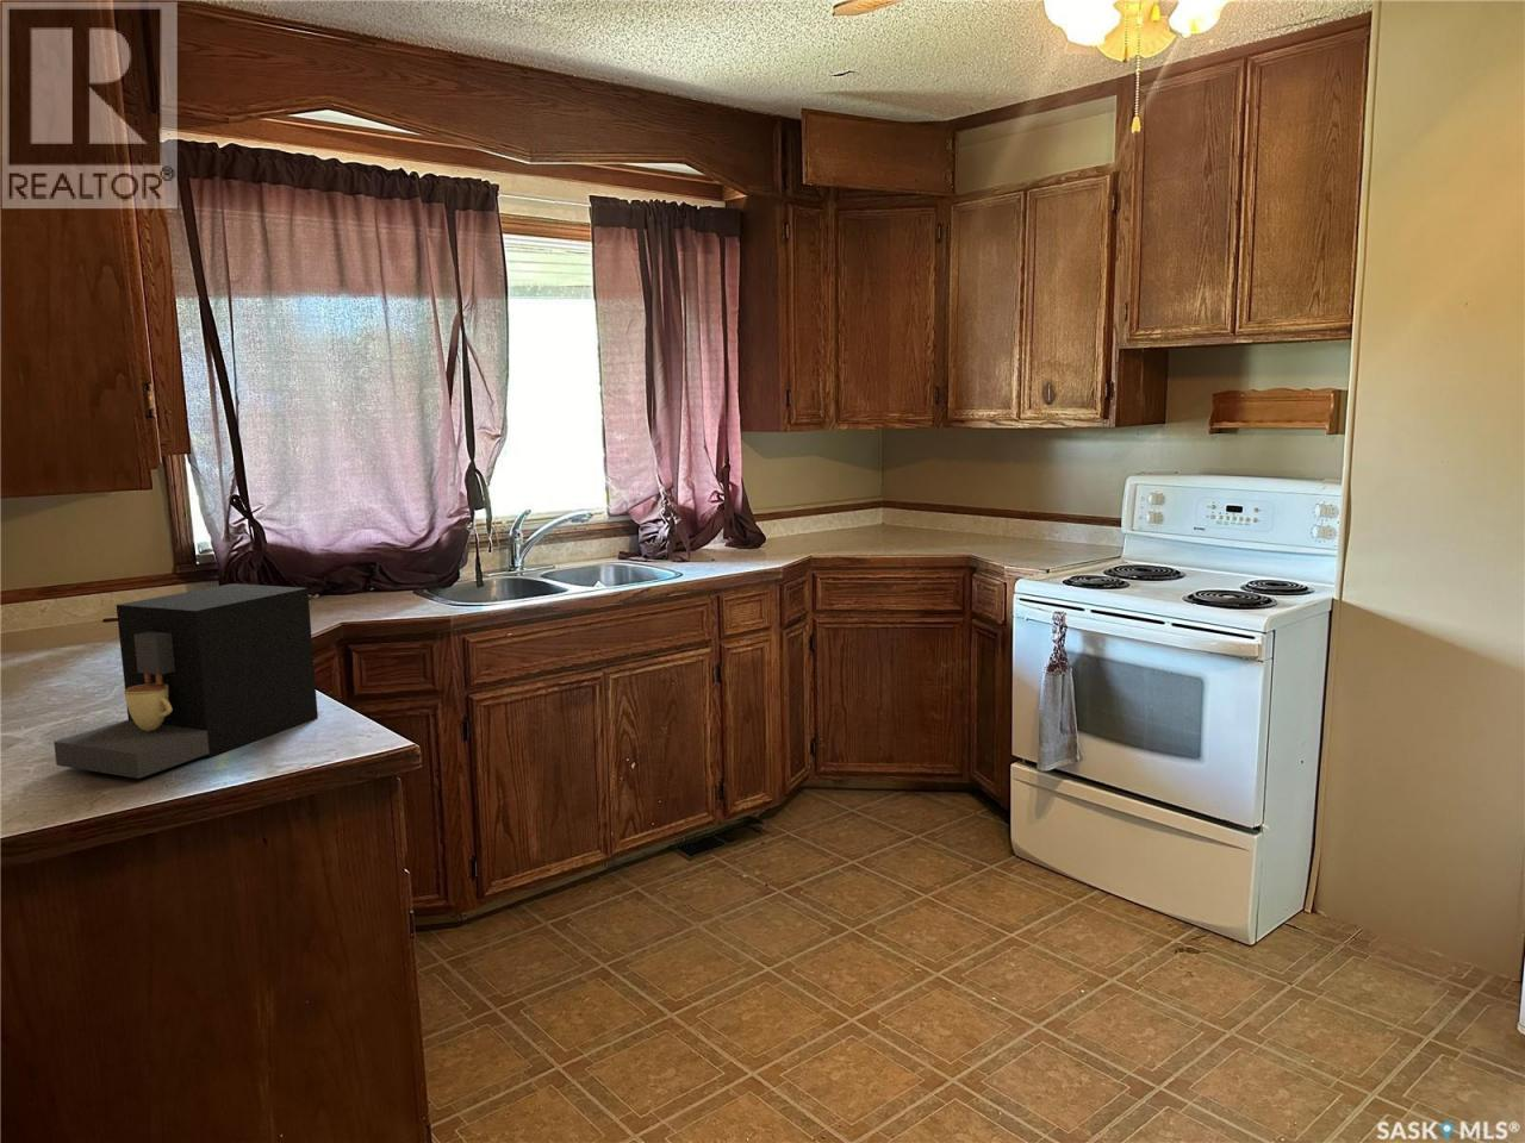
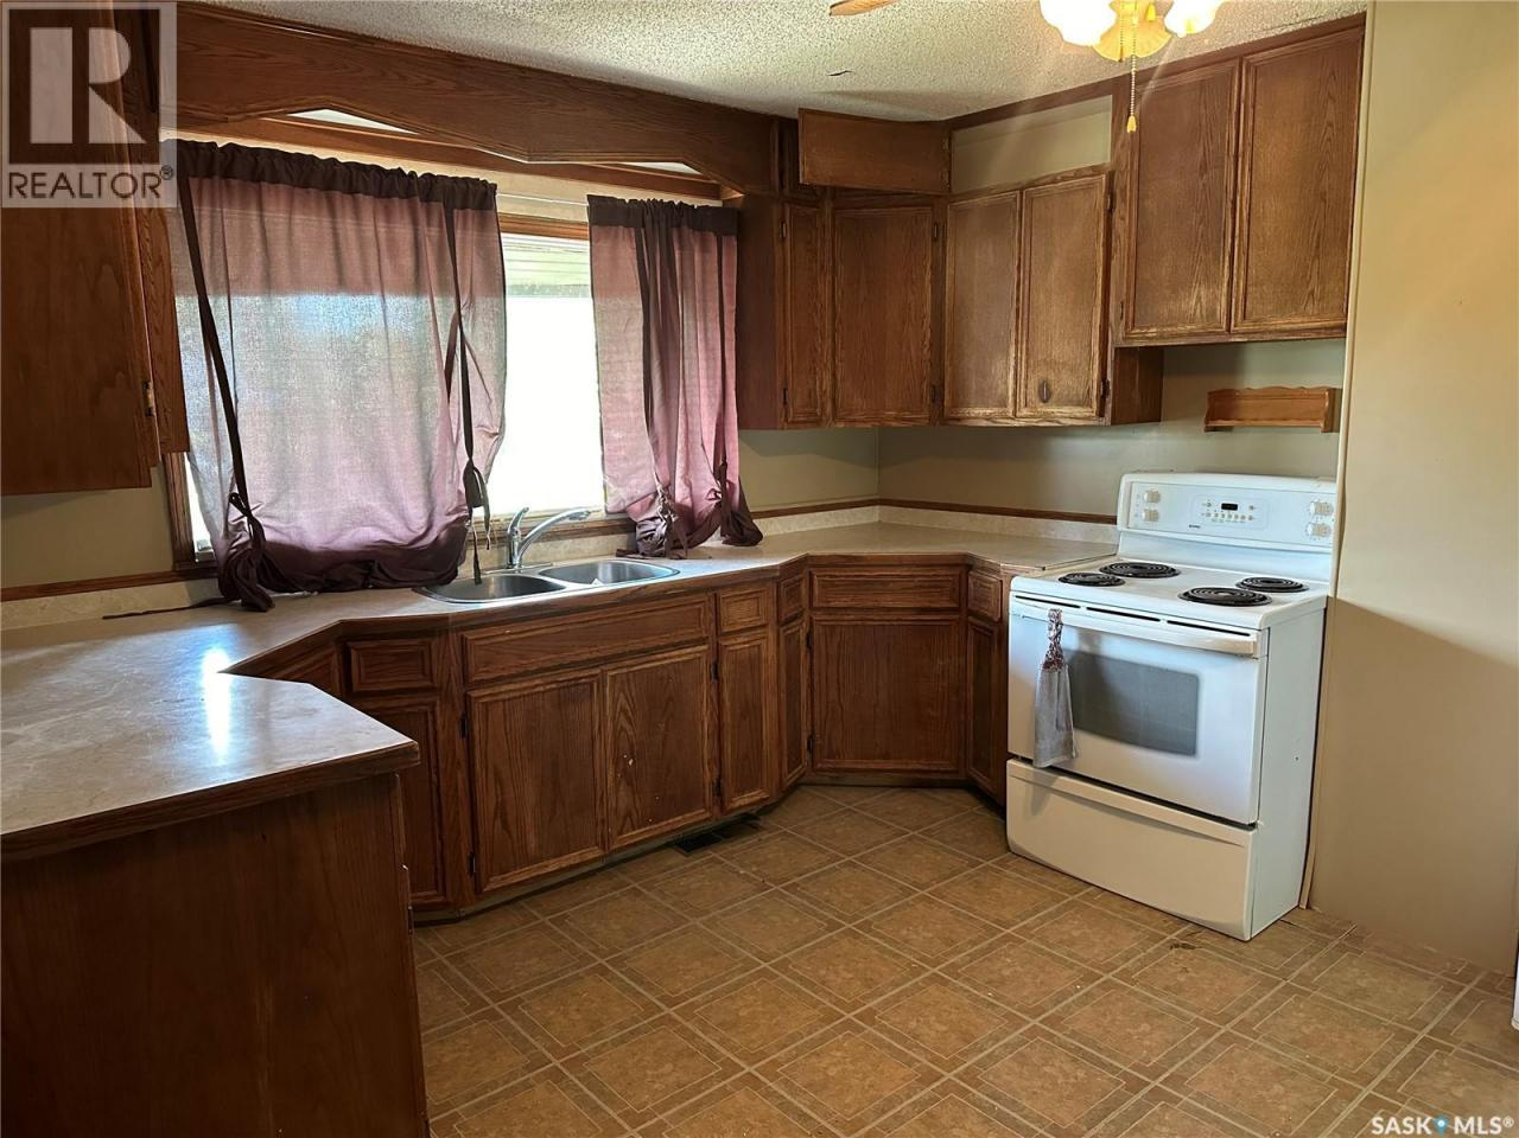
- coffee maker (190, 671)
